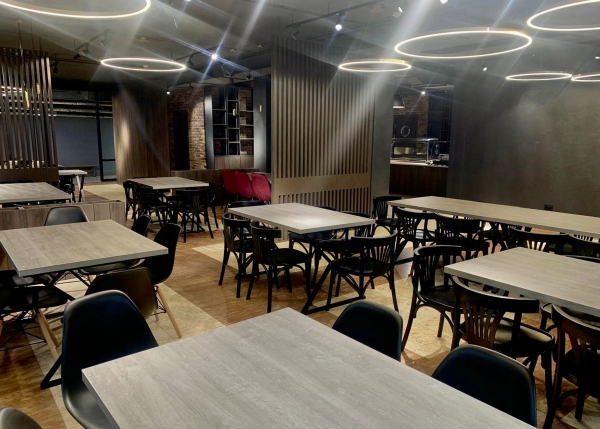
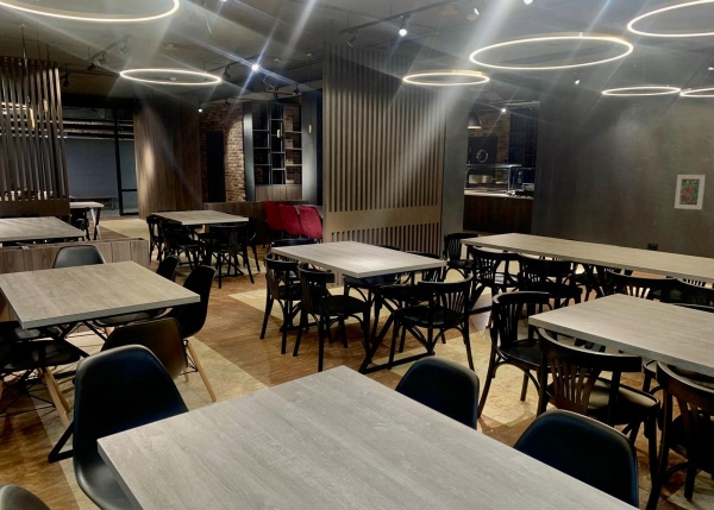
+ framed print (689, 191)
